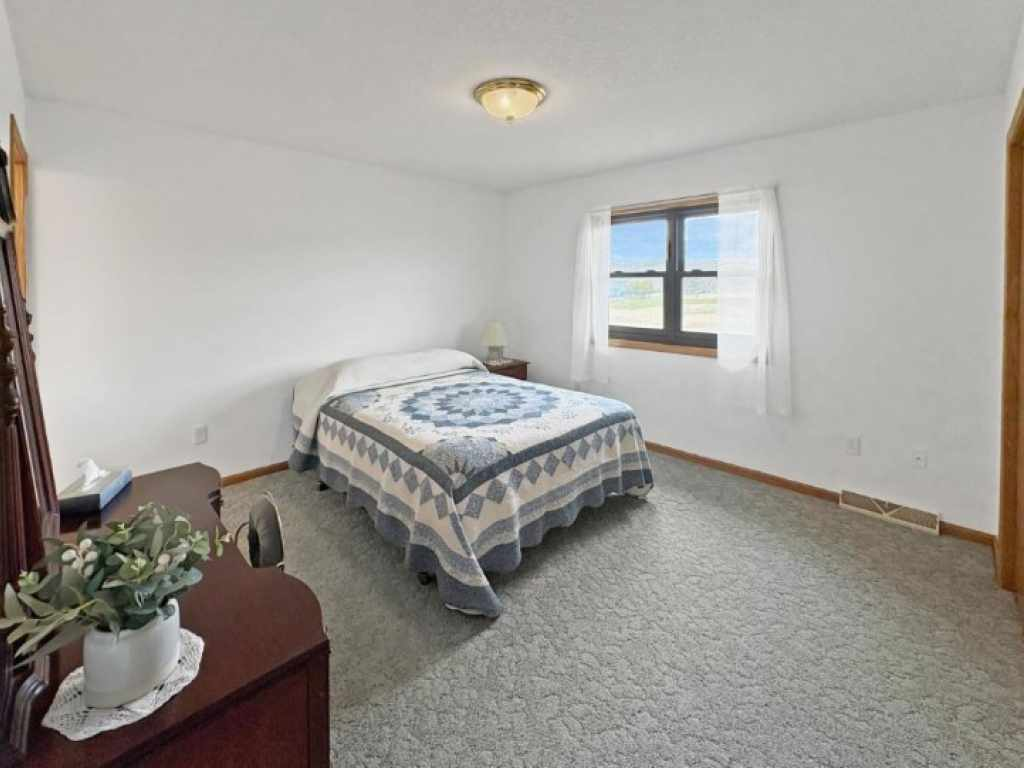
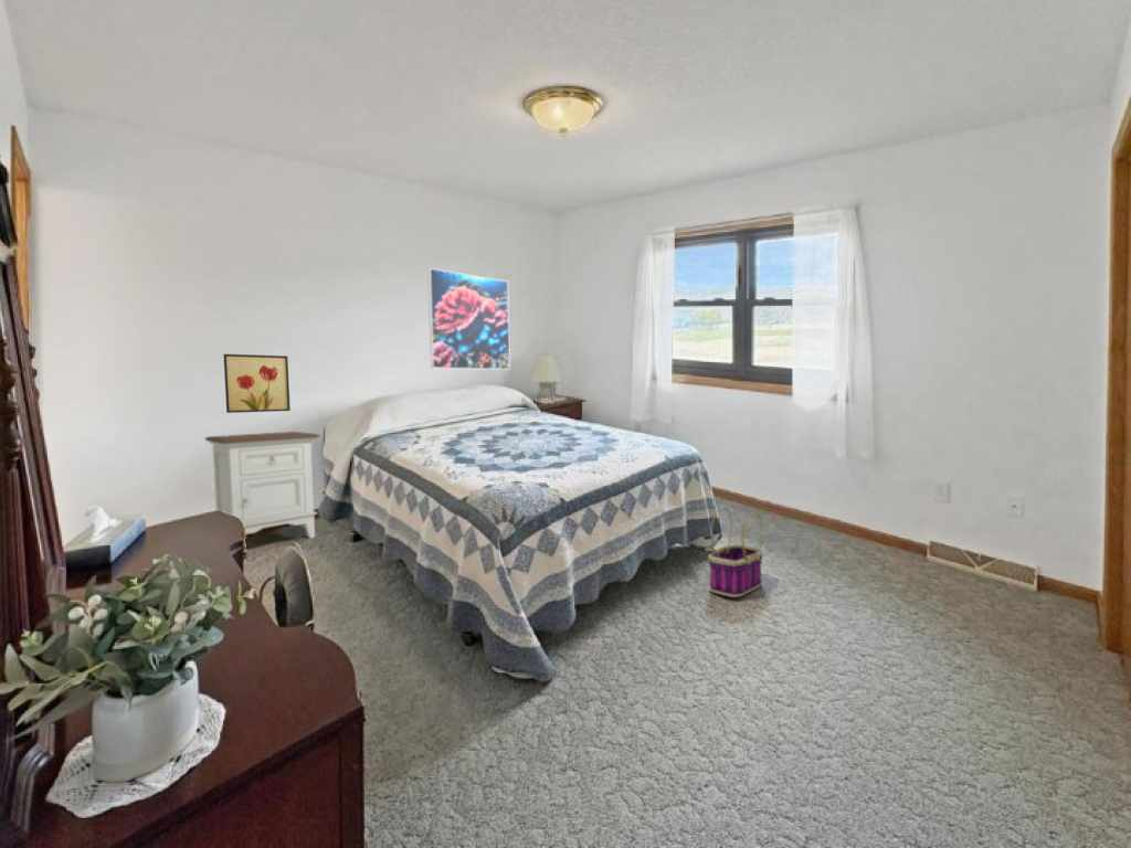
+ basket (736, 549)
+ nightstand (265, 488)
+ wall art (257, 383)
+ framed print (471, 321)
